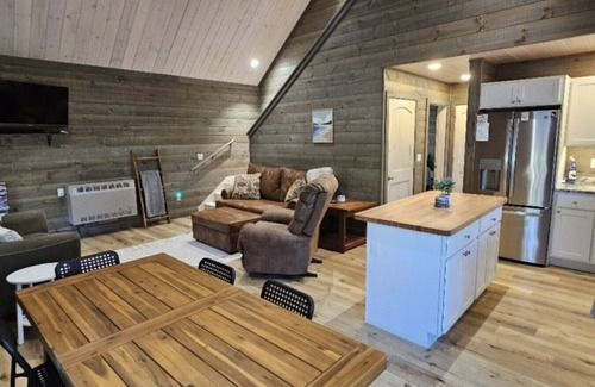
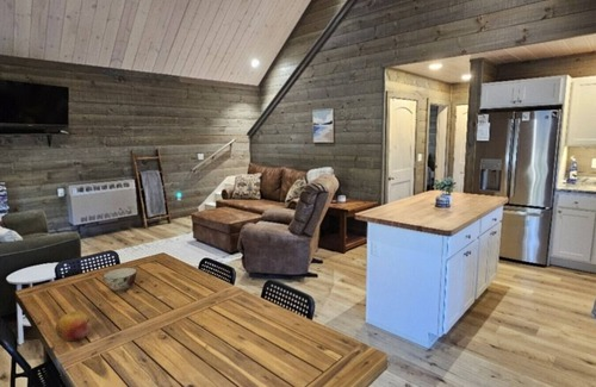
+ fruit (74, 324)
+ soup bowl (120, 281)
